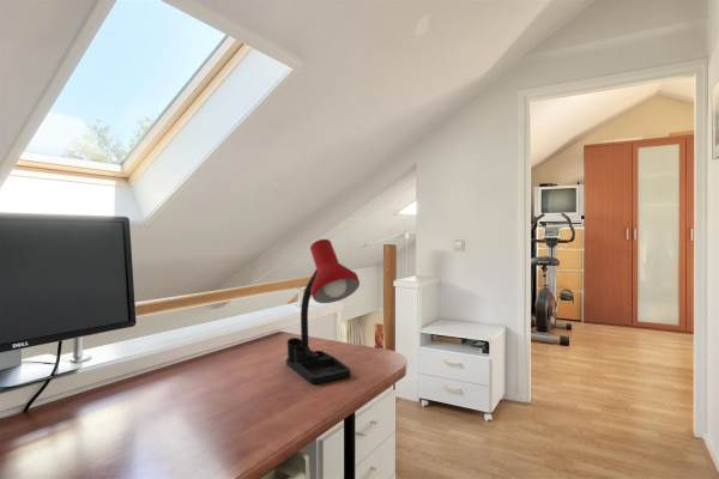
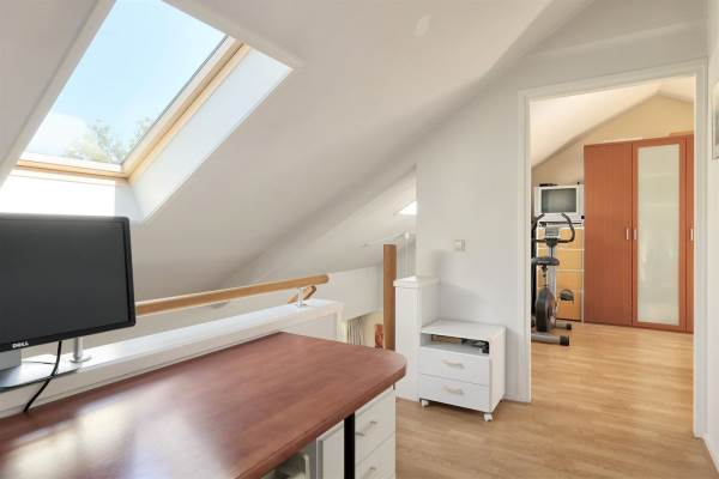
- desk lamp (320, 302)
